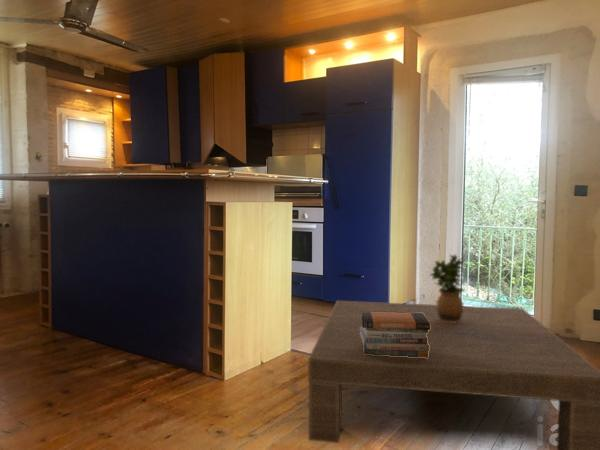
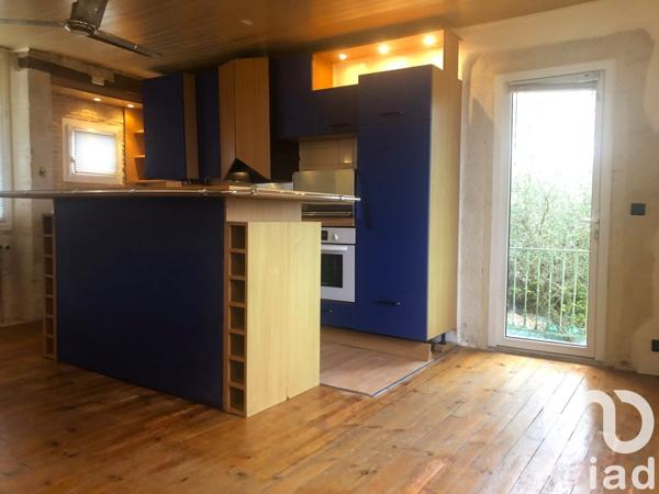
- coffee table (435, 362)
- potted plant (447, 286)
- book stack (393, 333)
